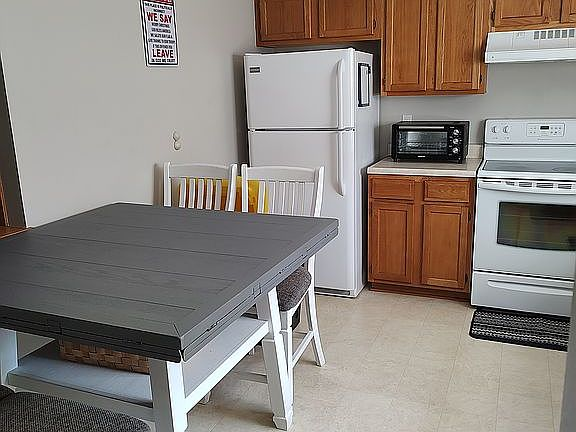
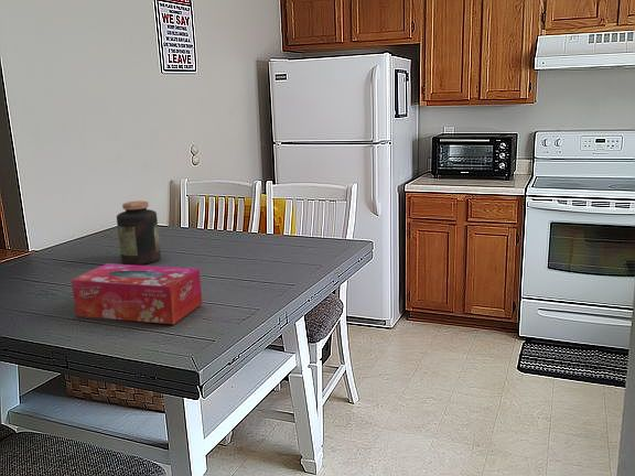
+ jar (138, 231)
+ tissue box (138, 292)
